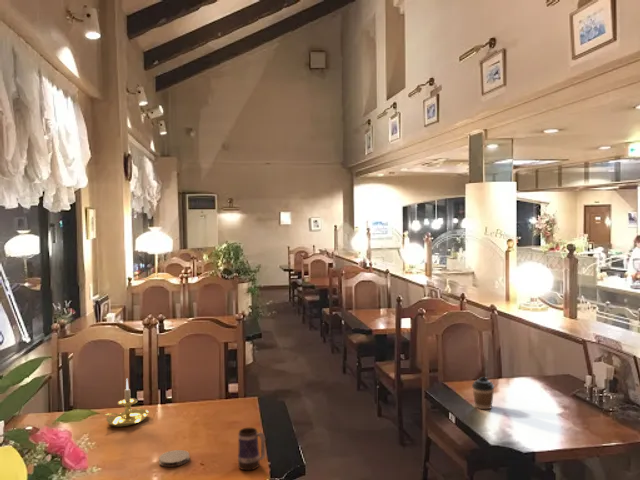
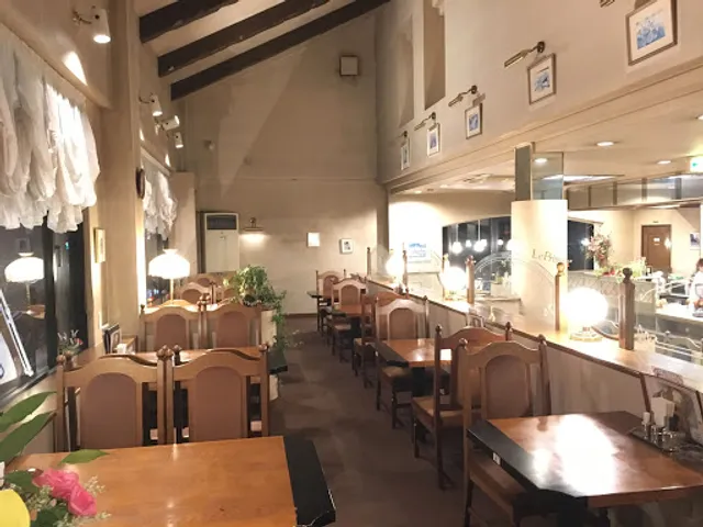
- coaster (174, 458)
- coffee cup (483, 392)
- mug (252, 448)
- candle holder (124, 400)
